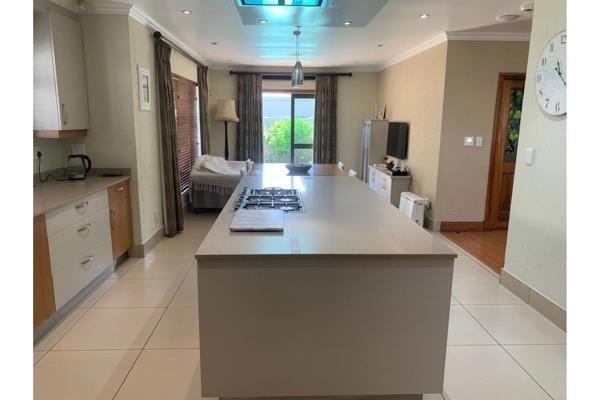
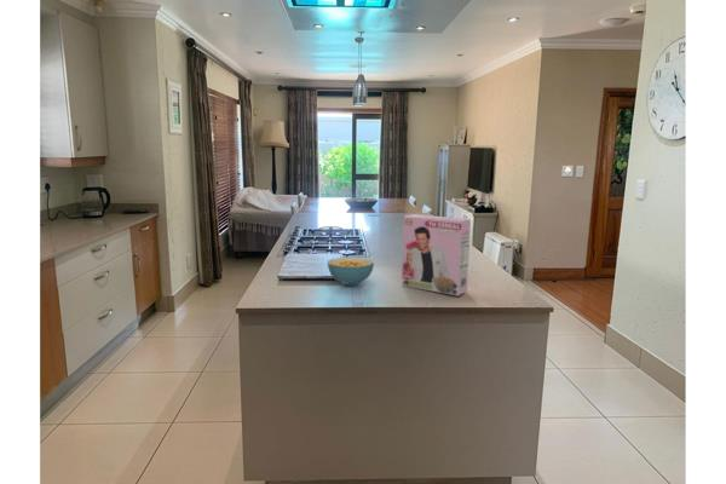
+ cereal bowl (350, 272)
+ cereal box (434, 253)
